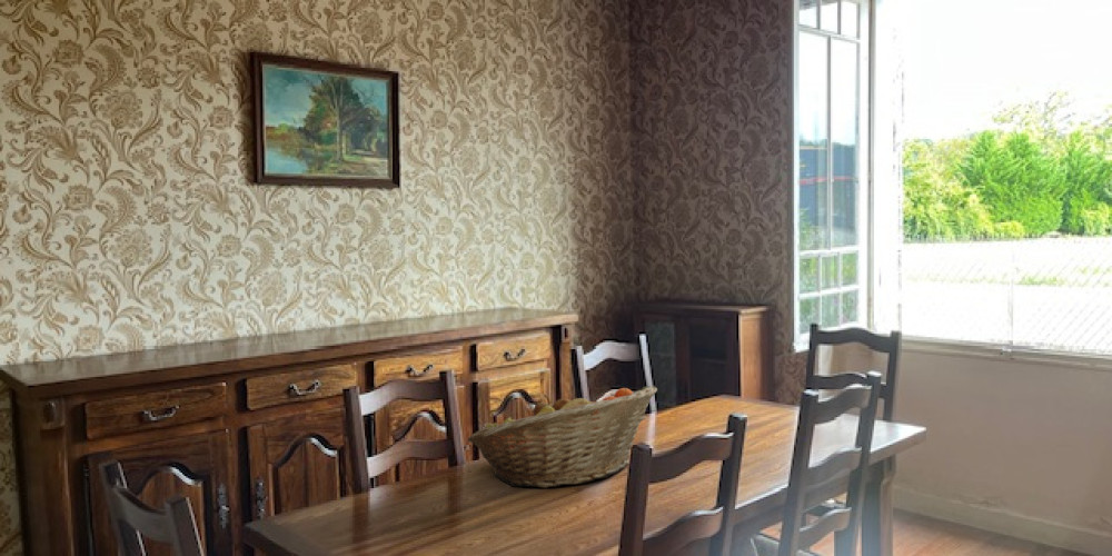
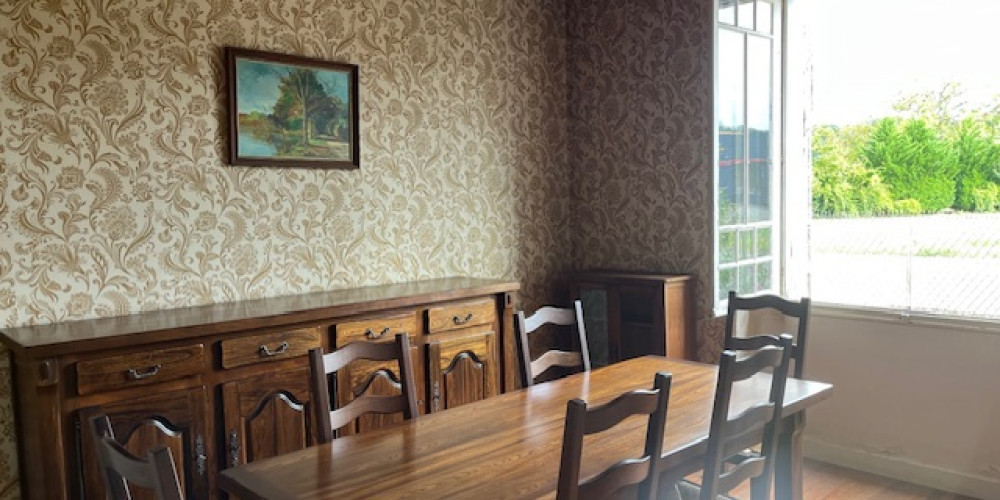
- fruit basket (566, 428)
